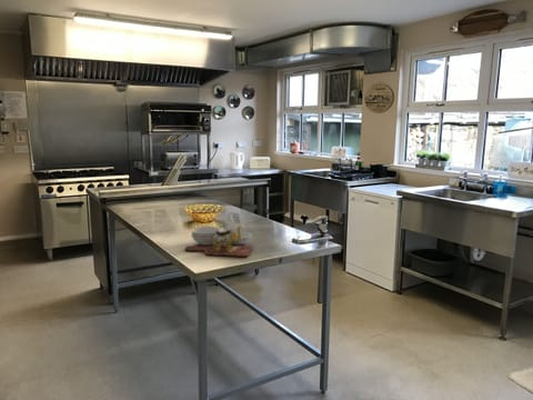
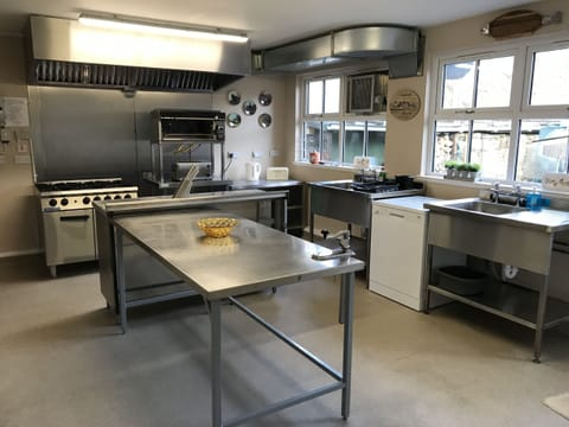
- cutting board (222, 234)
